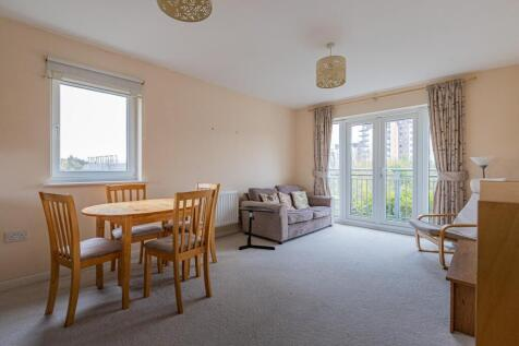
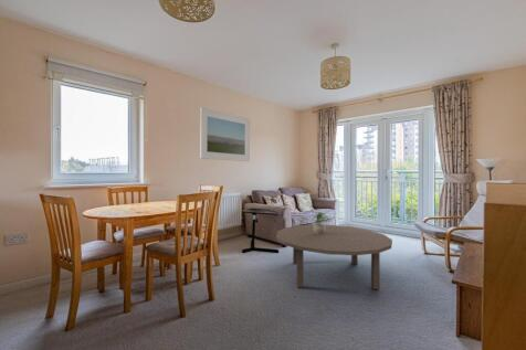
+ coffee table (330, 254)
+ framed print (227, 137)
+ potted plant (319, 223)
